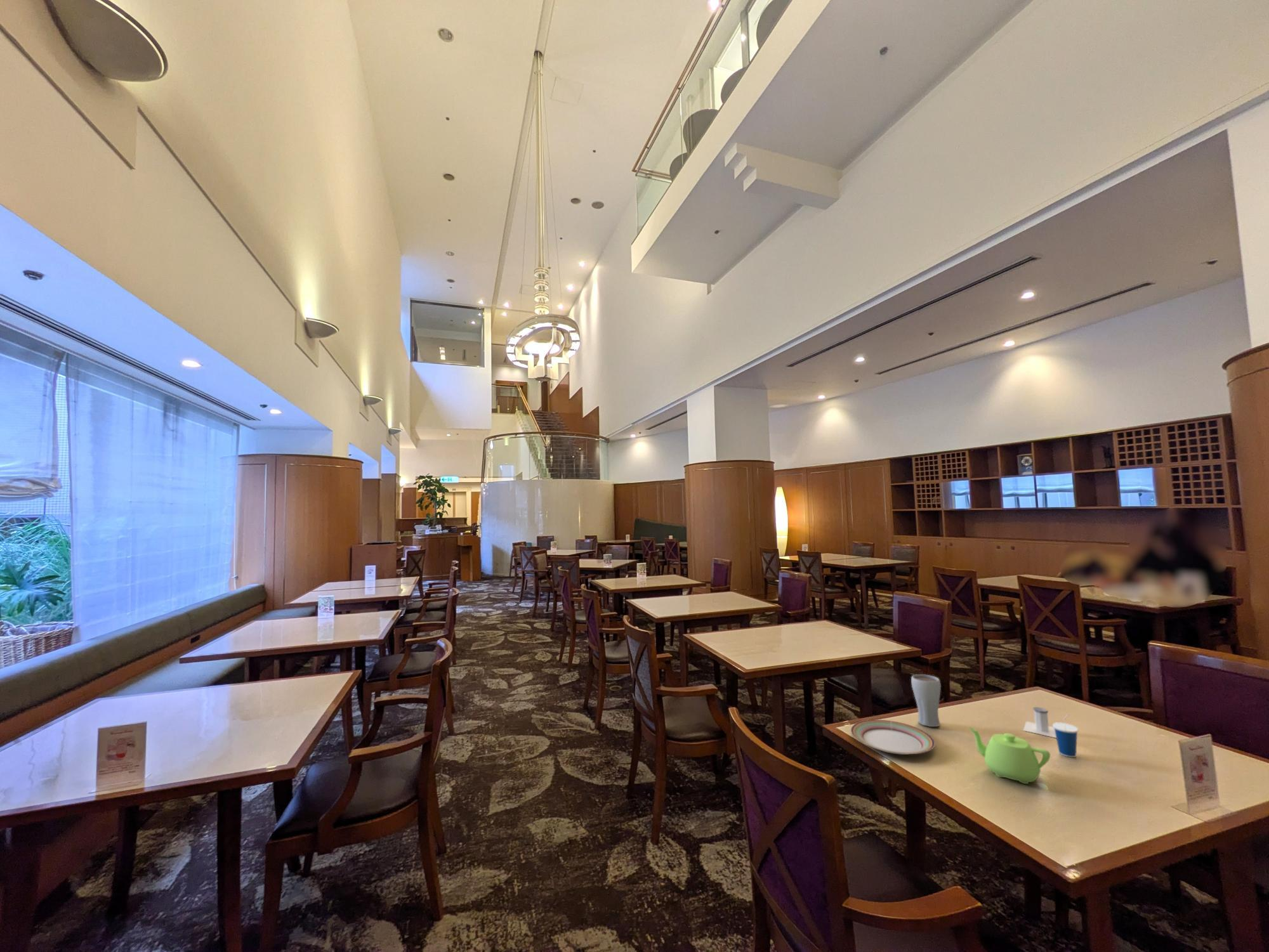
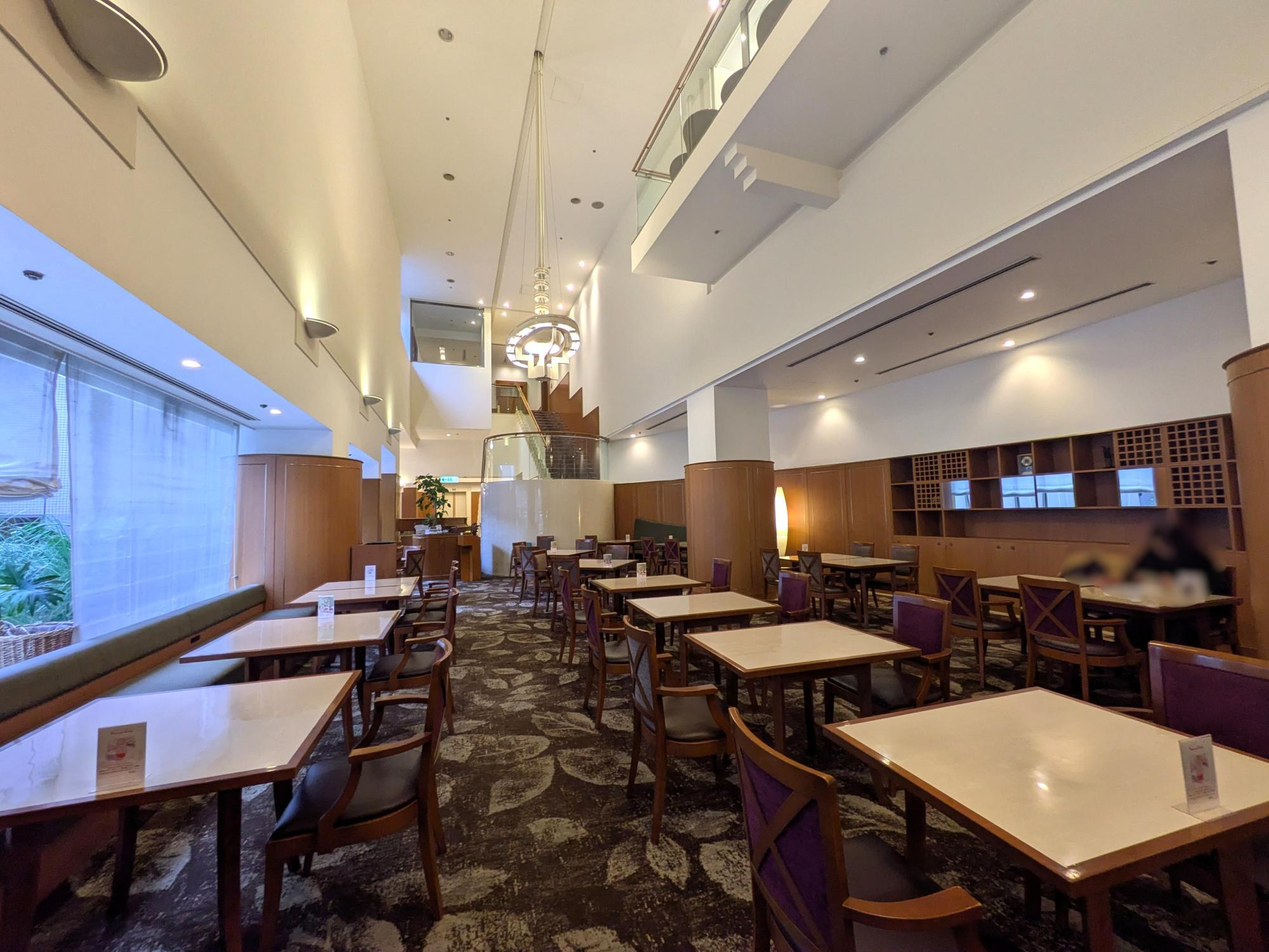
- plate (891, 738)
- salt shaker (1041, 719)
- cup (1065, 733)
- drinking glass (926, 700)
- teapot (1008, 753)
